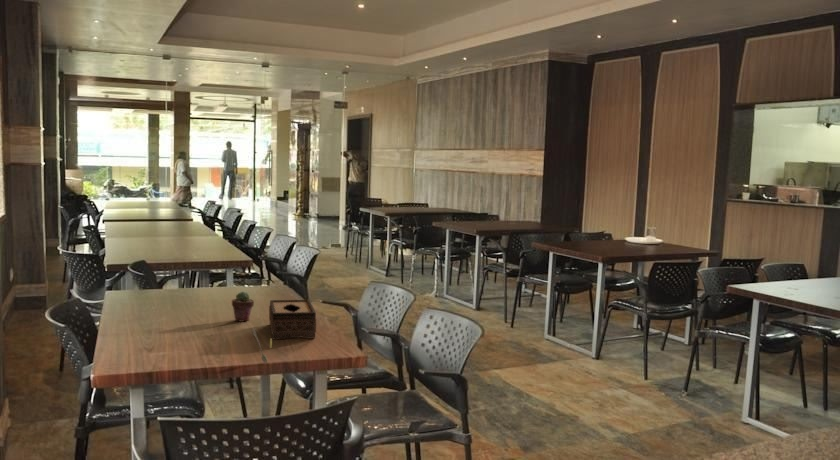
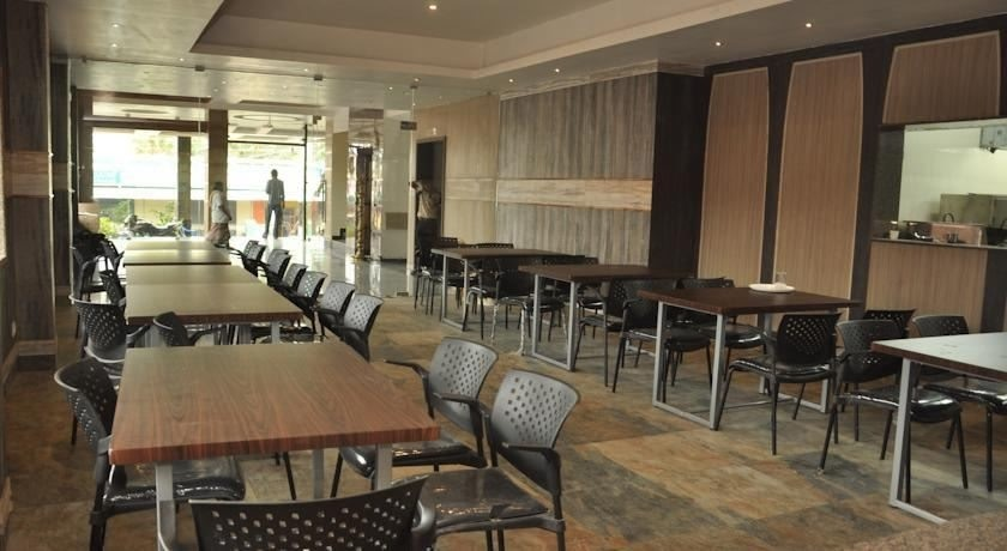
- spoon (260, 346)
- tissue box (291, 318)
- potted succulent (242, 305)
